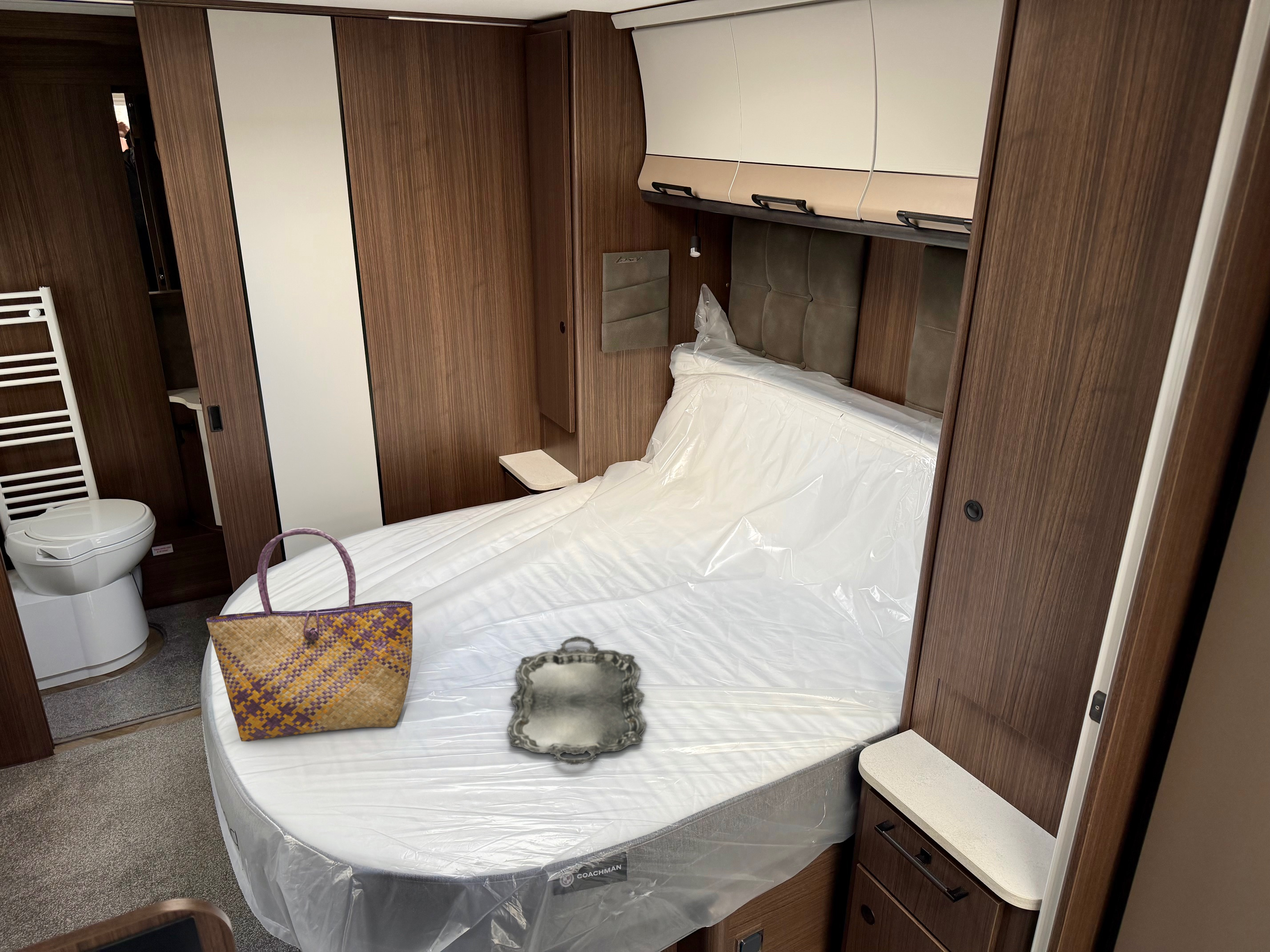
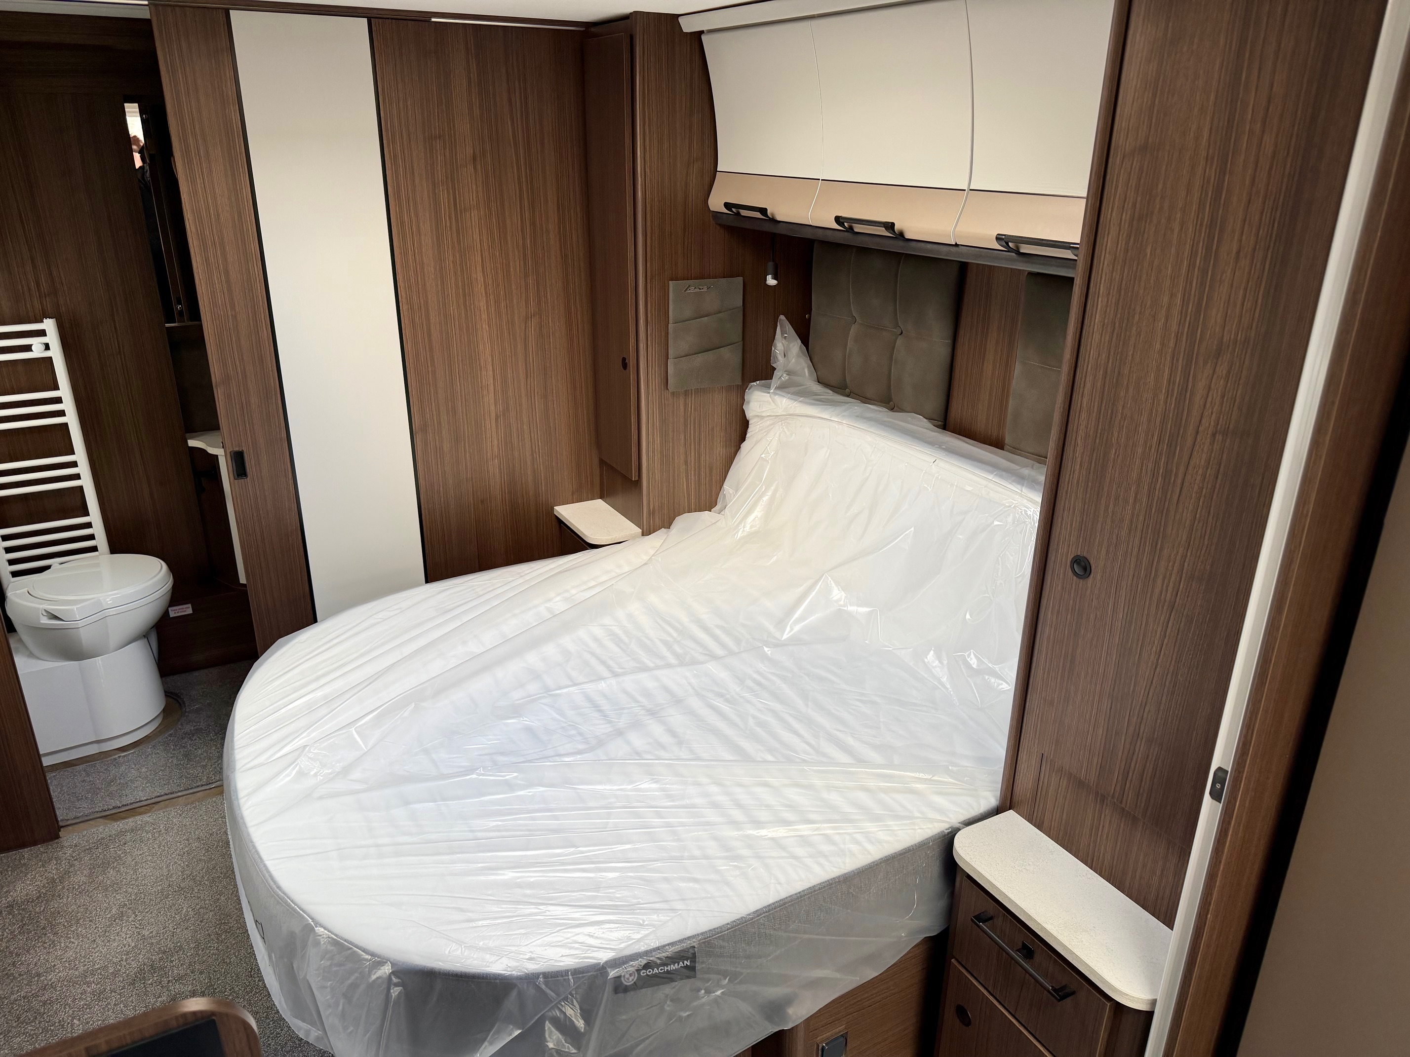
- serving tray (578, 697)
- tote bag (313, 631)
